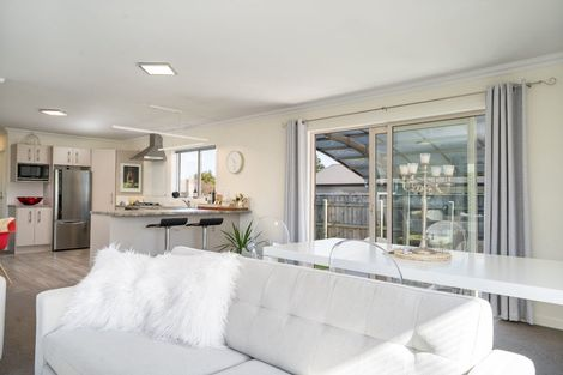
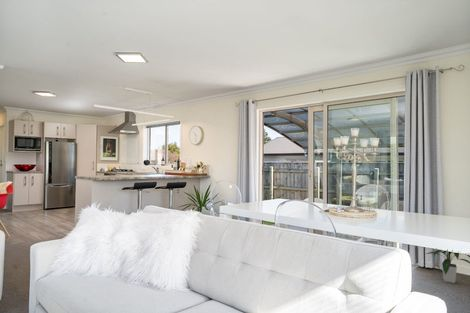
+ indoor plant (448, 252)
